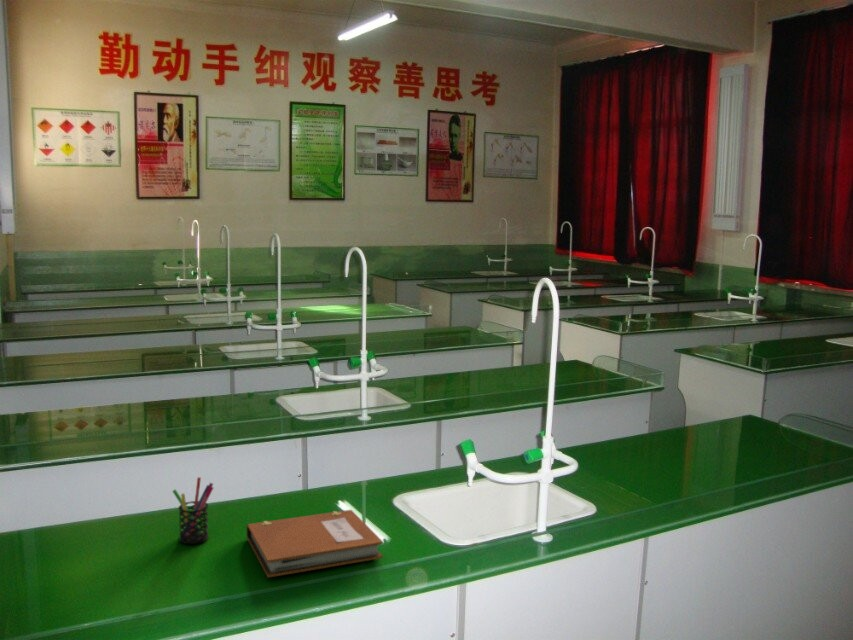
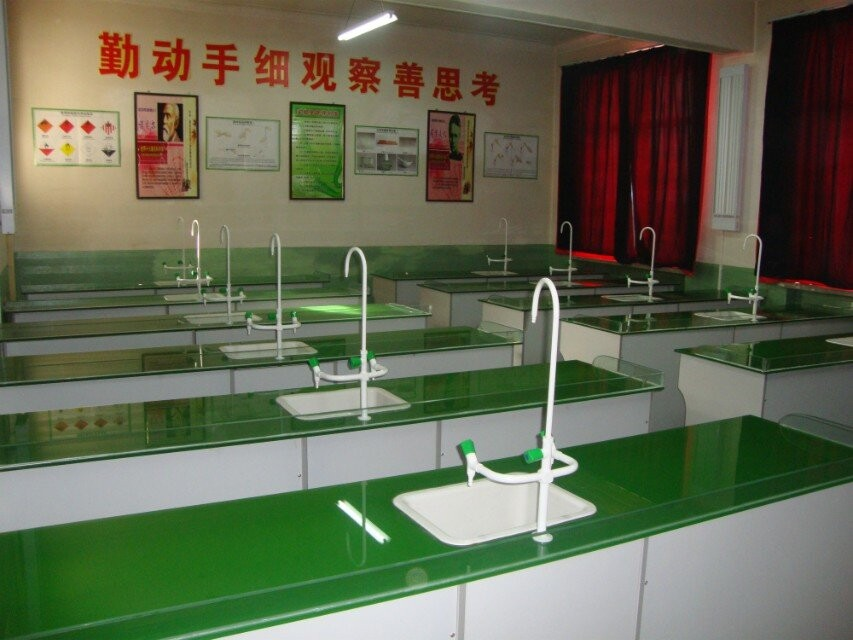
- notebook (315, 539)
- pen holder (191, 508)
